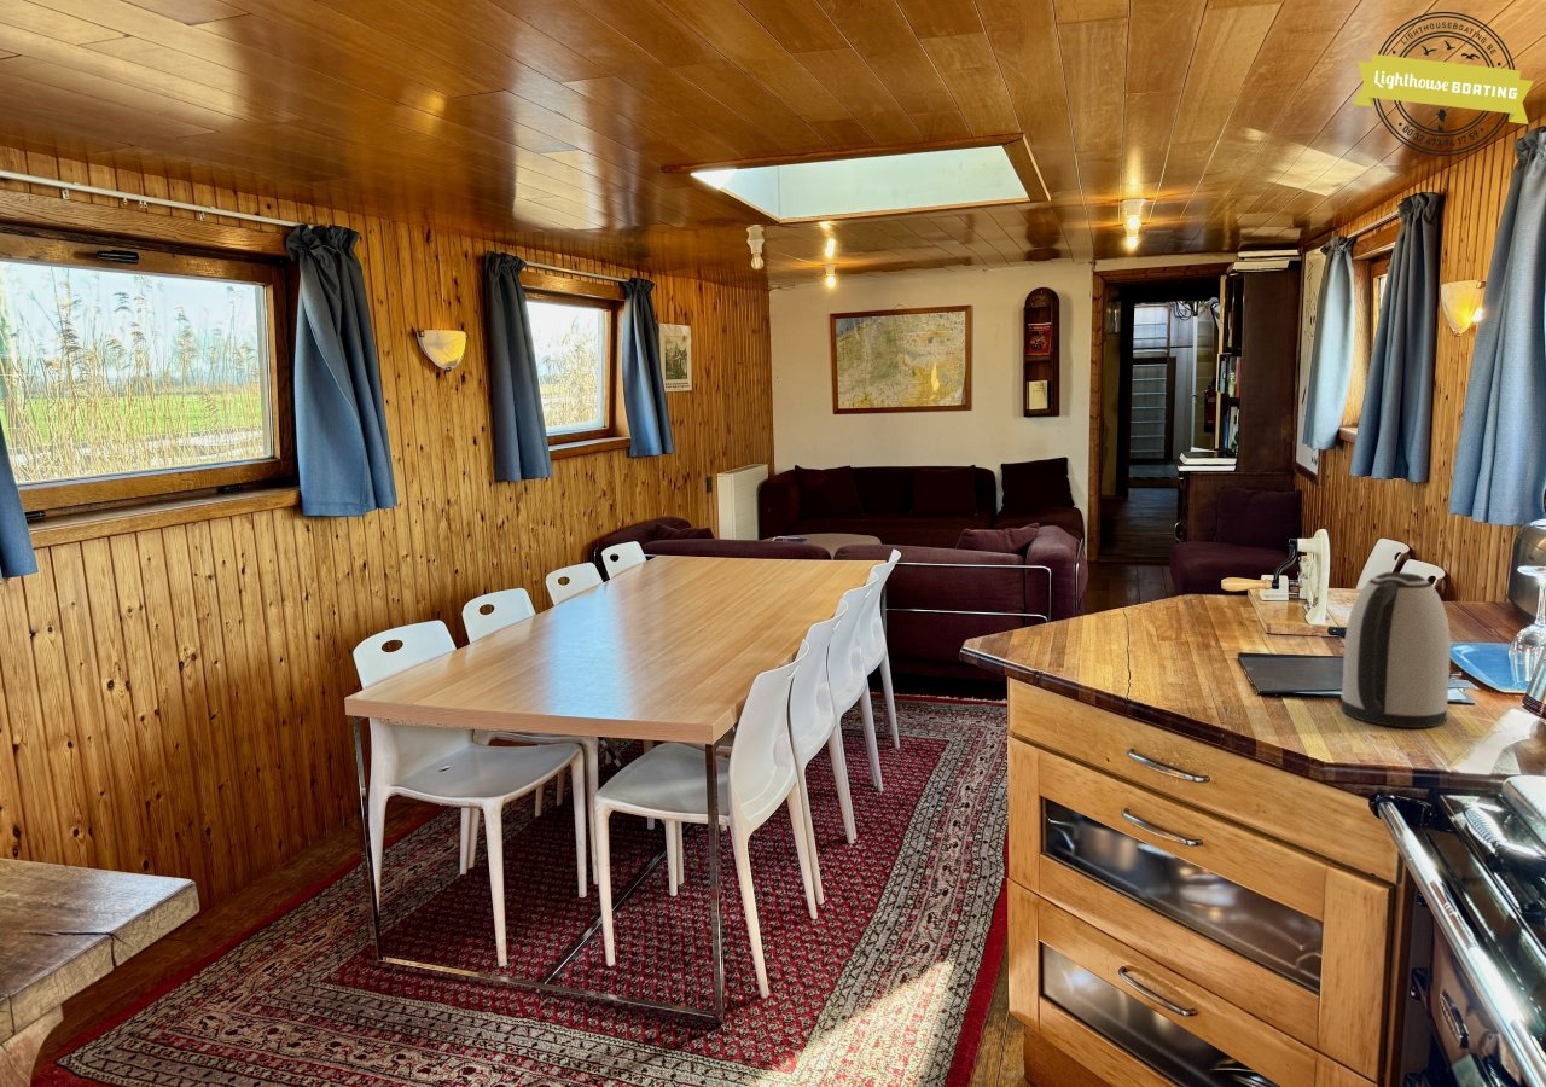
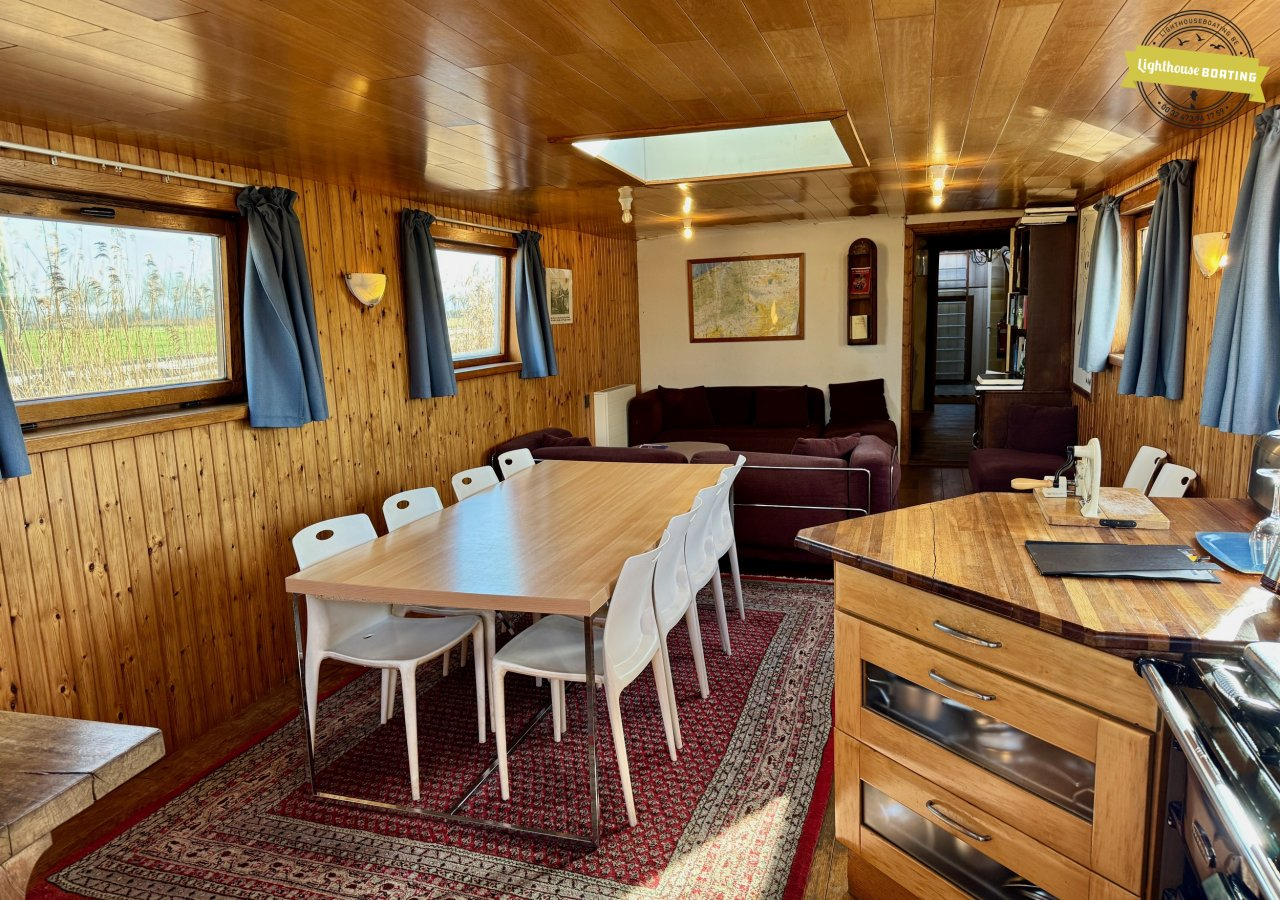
- kettle (1389, 646)
